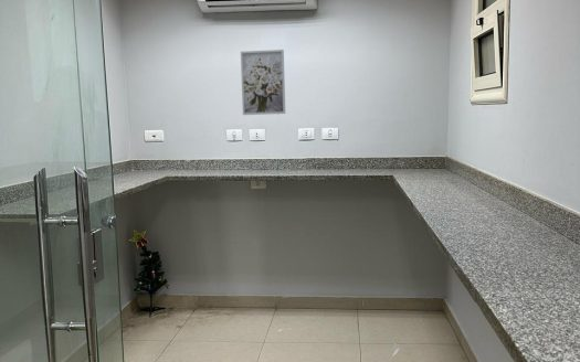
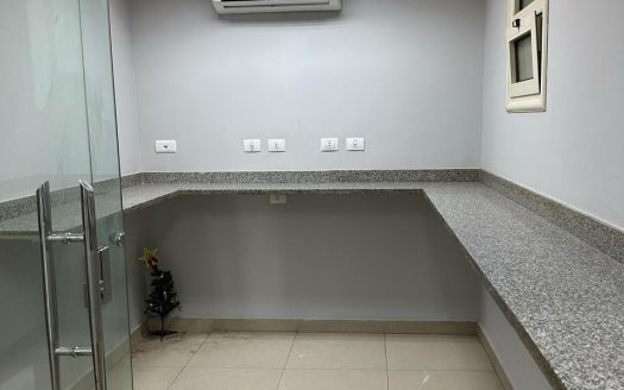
- wall art (263, 82)
